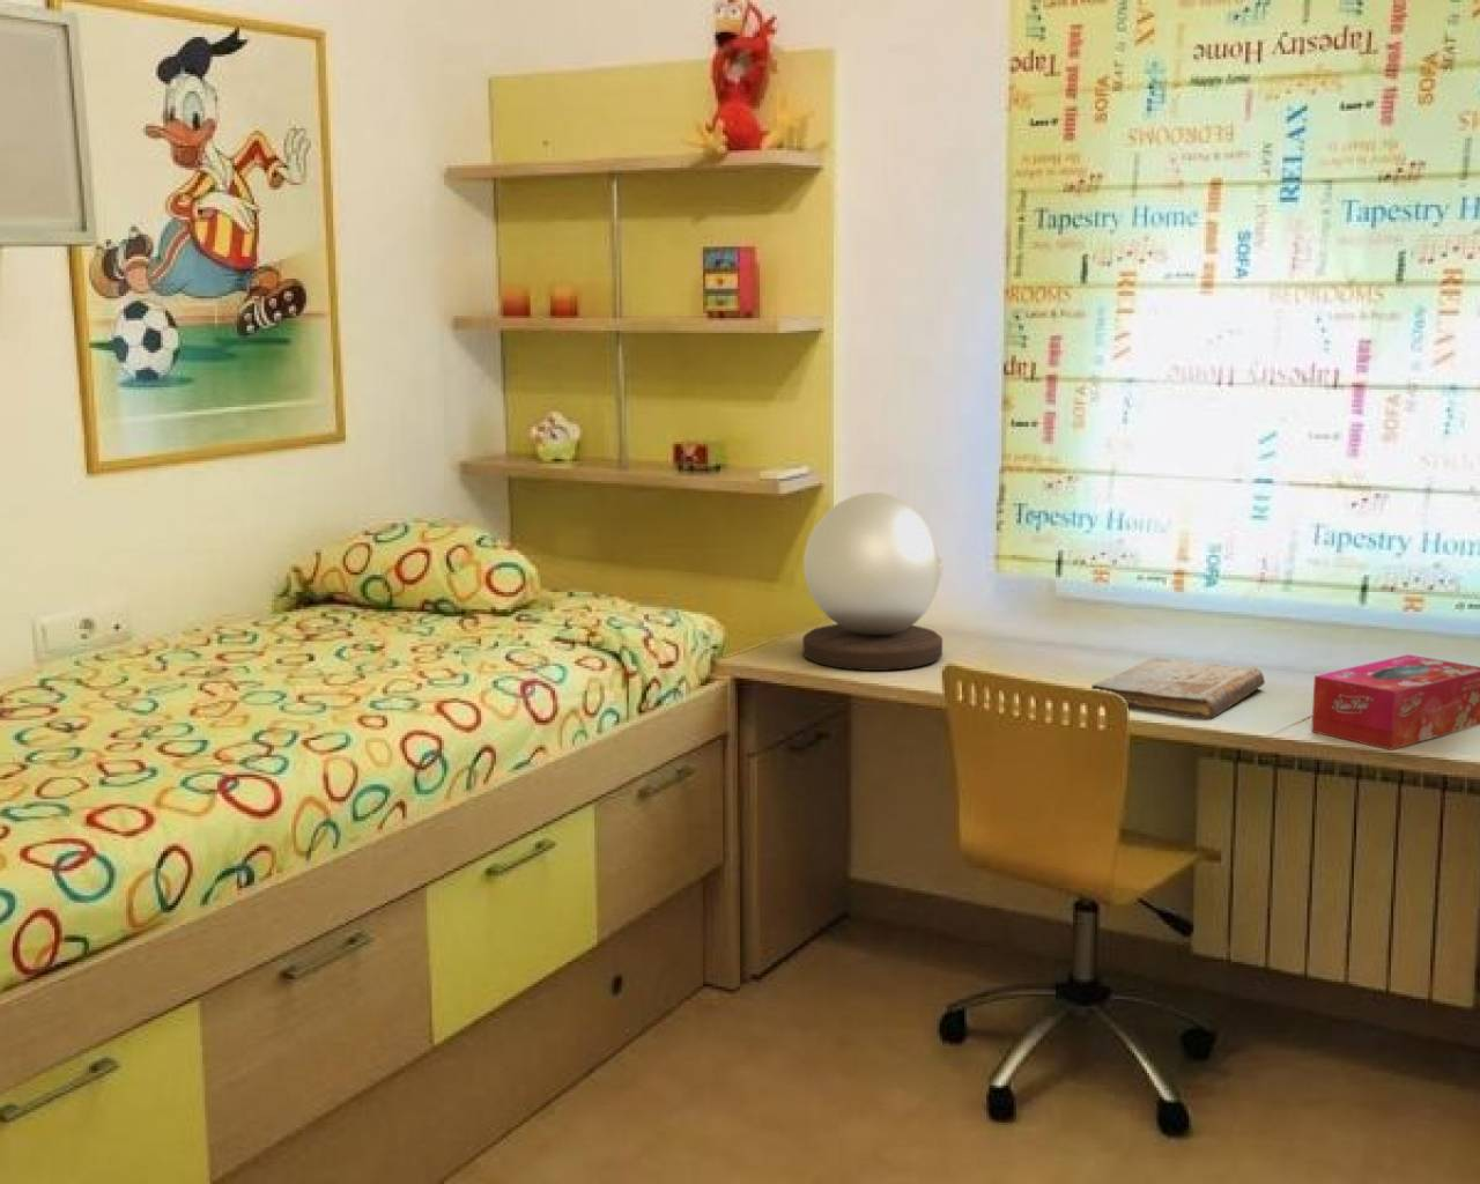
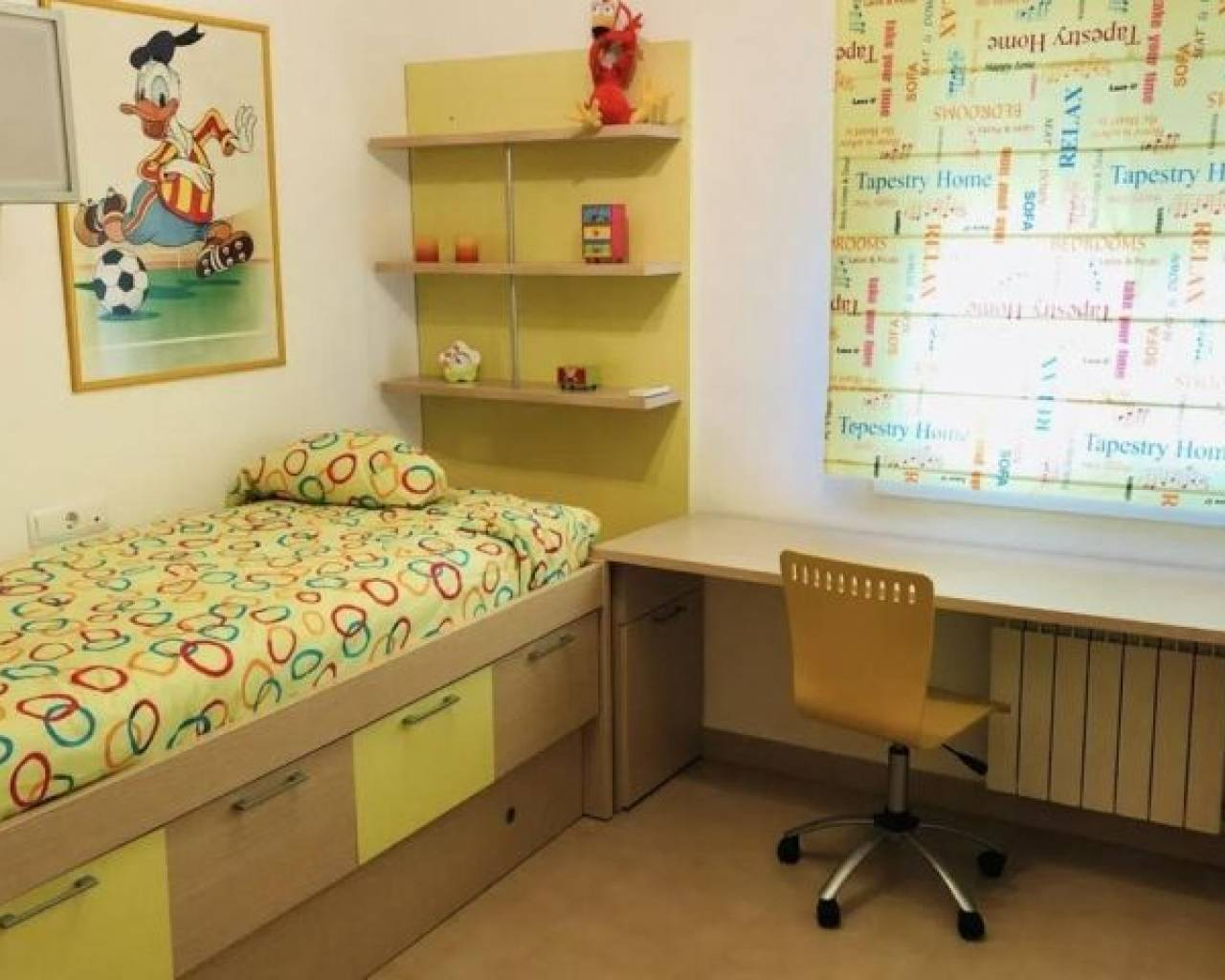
- book (1177, 685)
- desk lamp (872, 575)
- tissue box (1400, 700)
